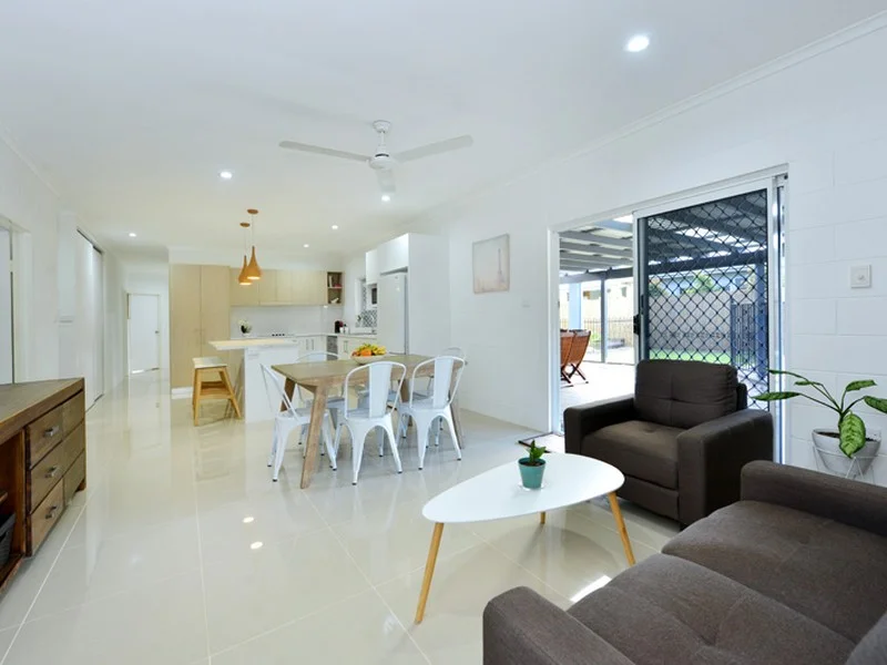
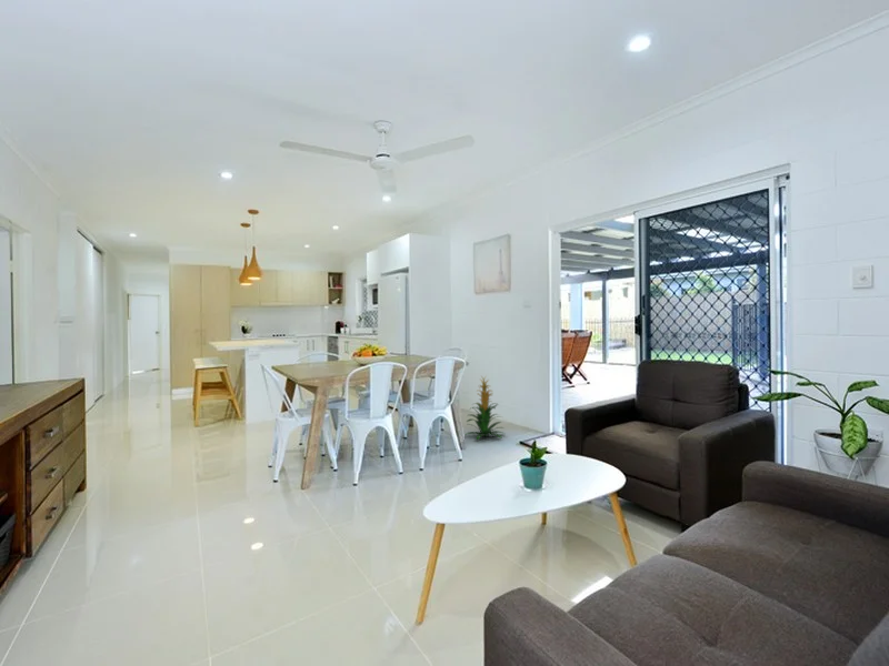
+ indoor plant (485, 405)
